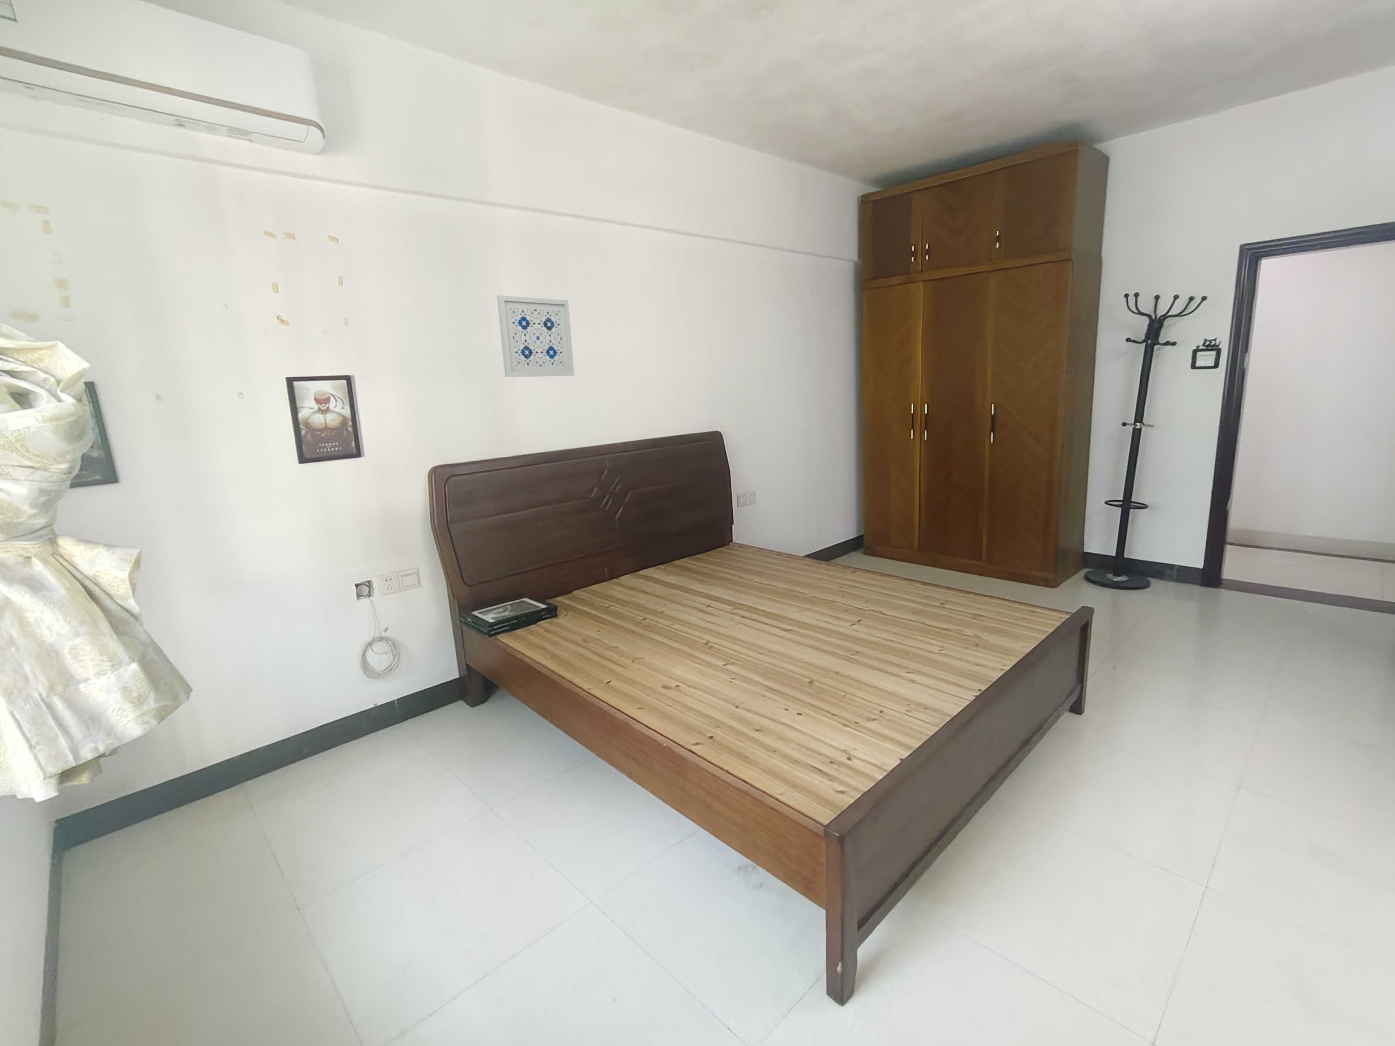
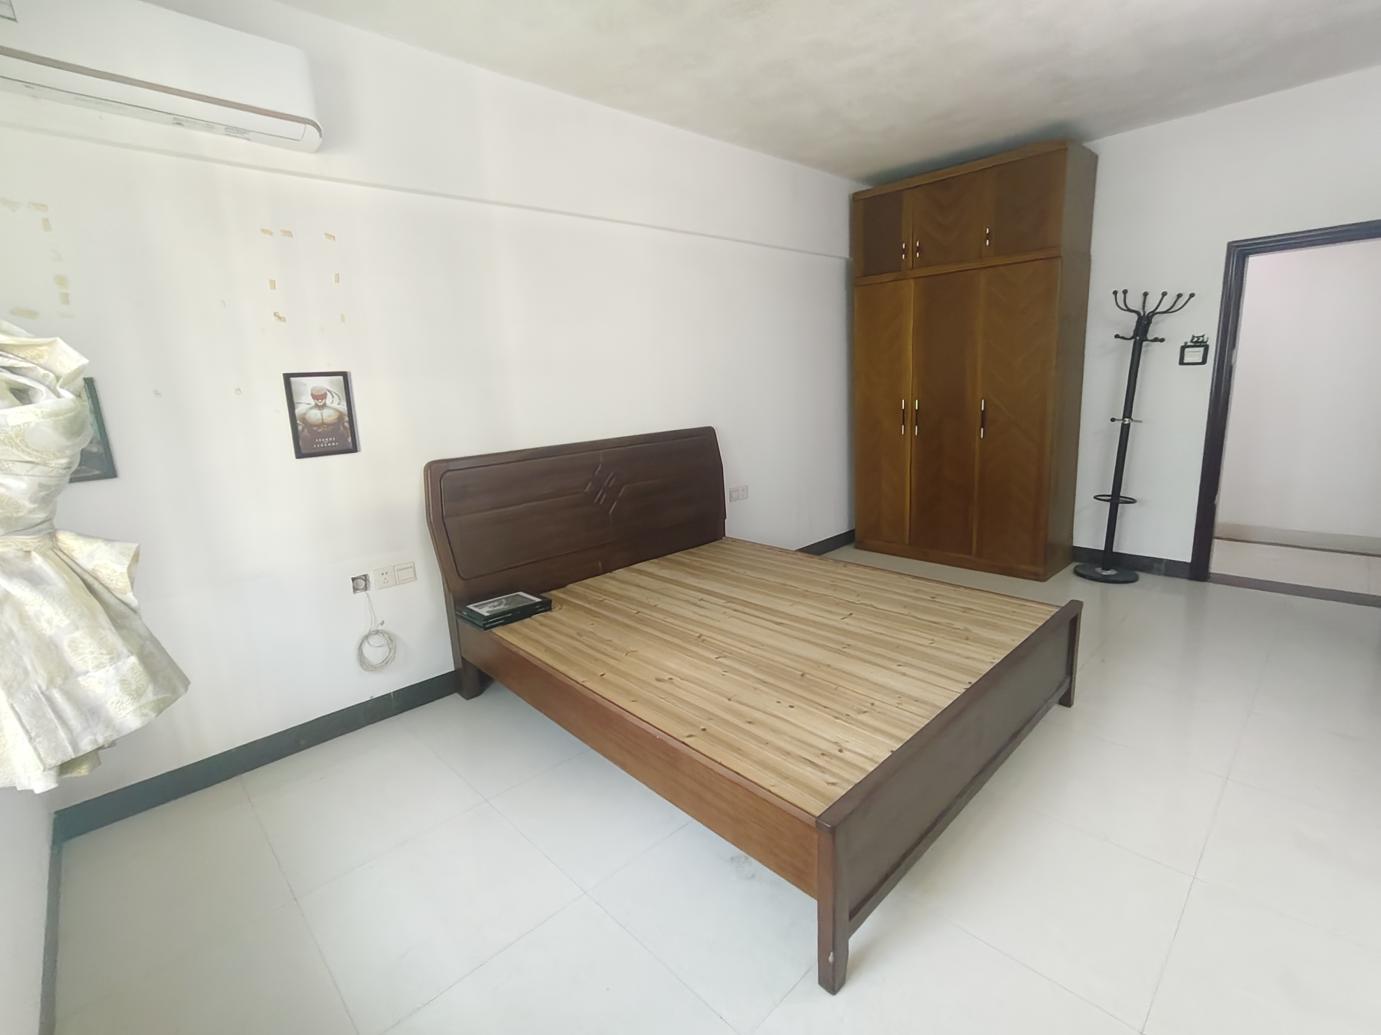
- wall art (537, 337)
